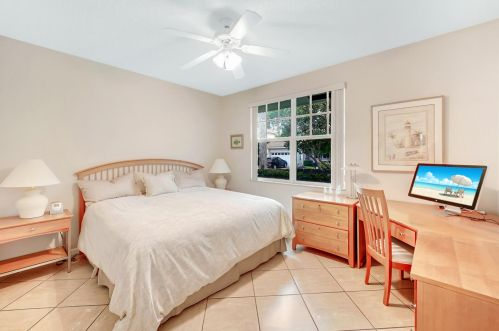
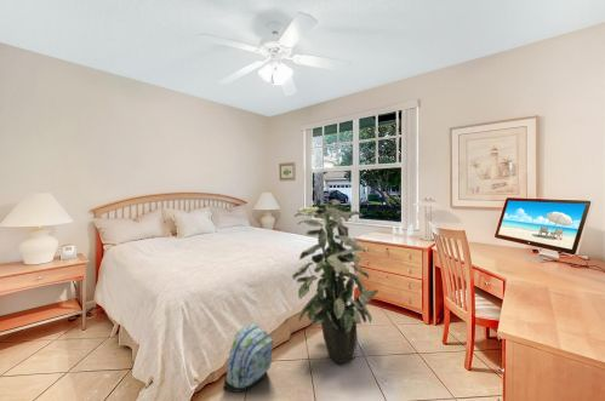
+ indoor plant (332, 277)
+ backpack (250, 354)
